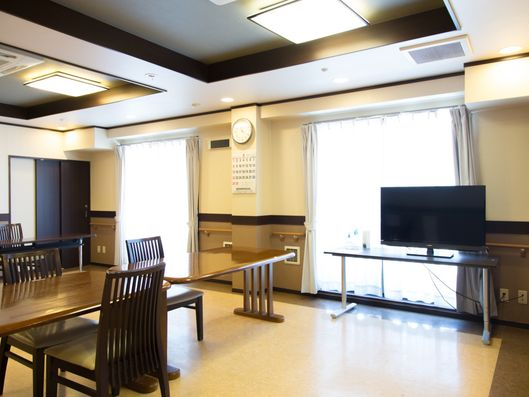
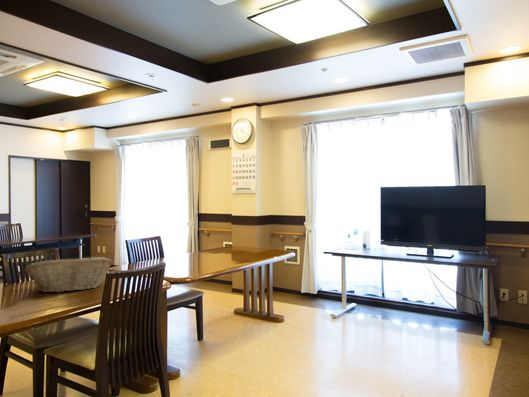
+ fruit basket (70, 271)
